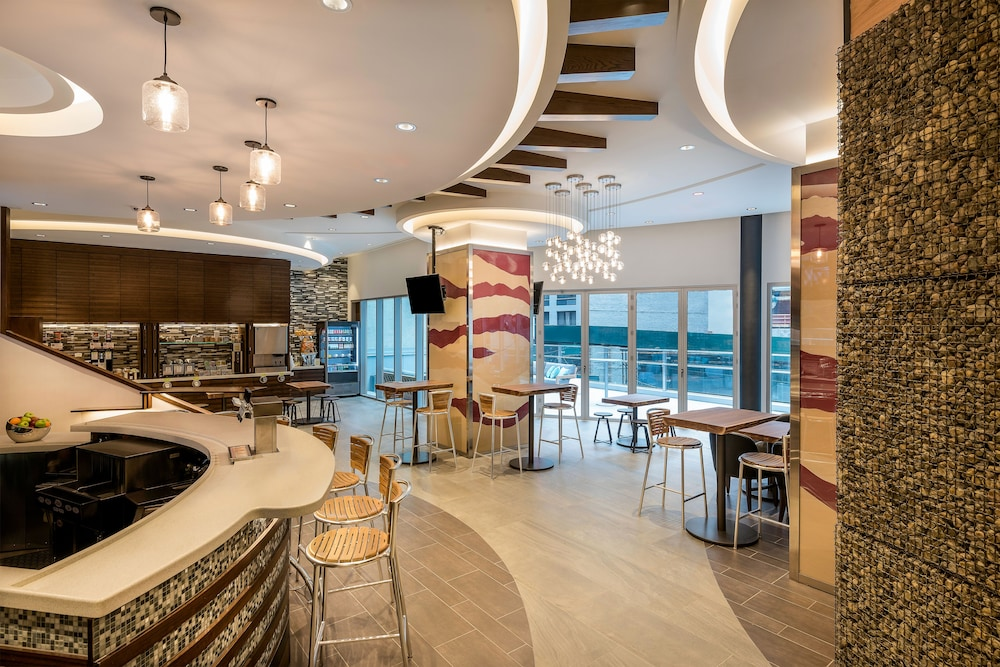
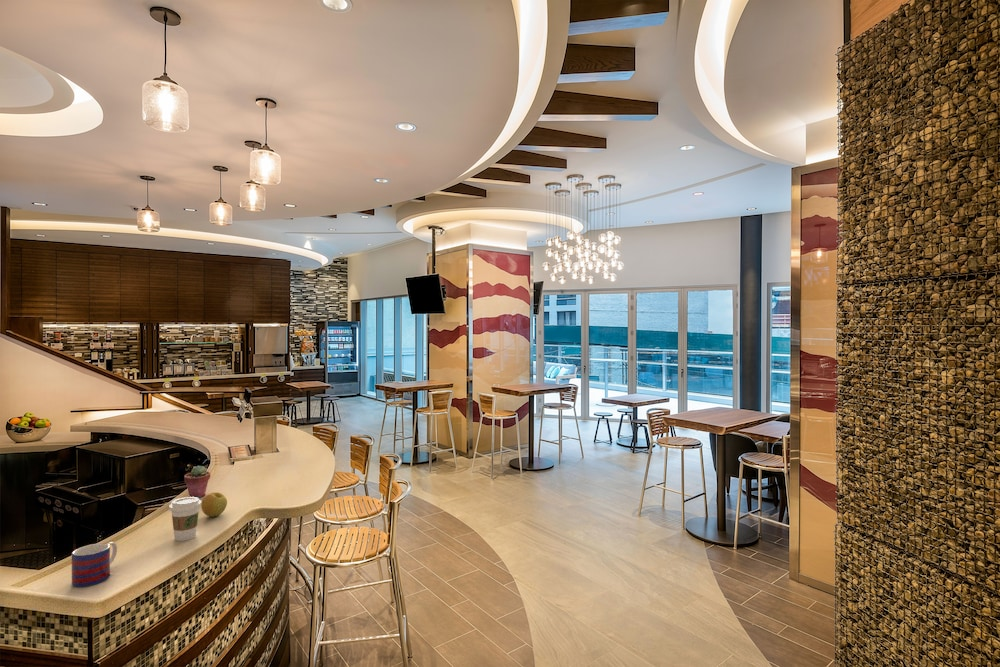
+ mug (97, 561)
+ potted succulent (197, 480)
+ coffee cup (185, 518)
+ apple (214, 504)
